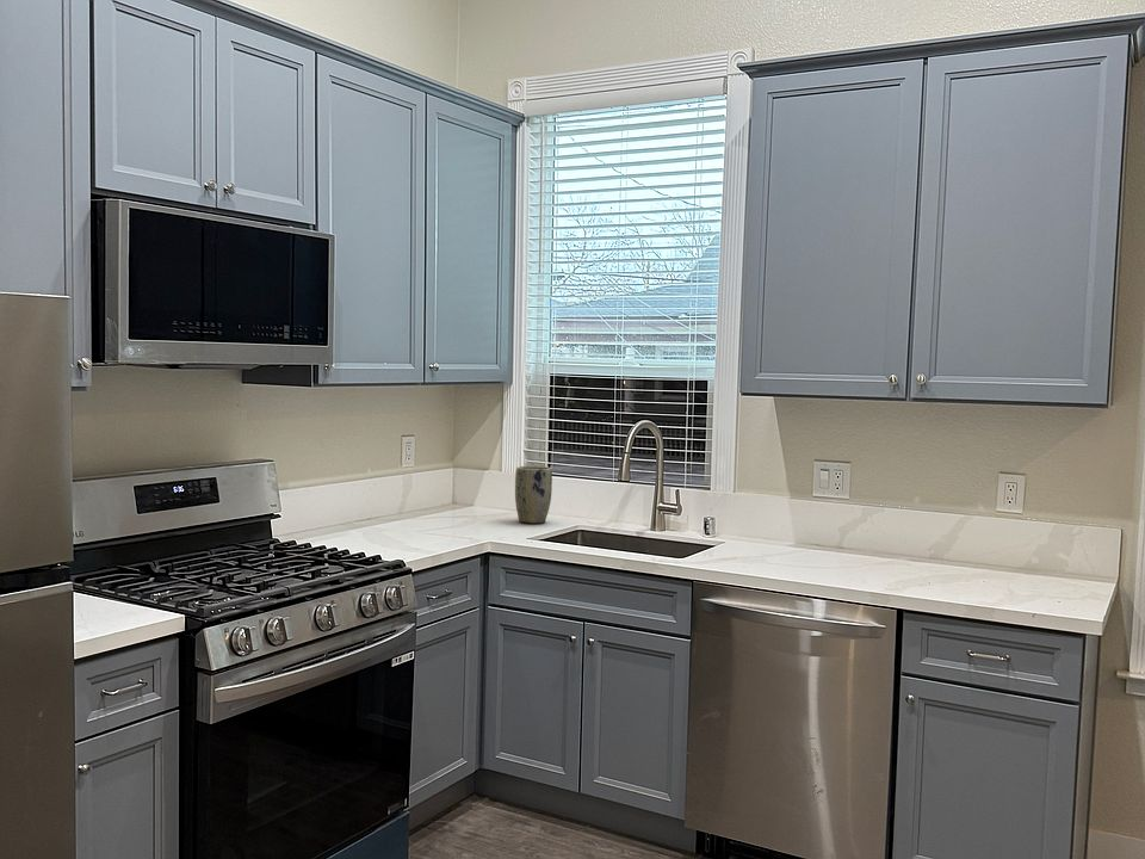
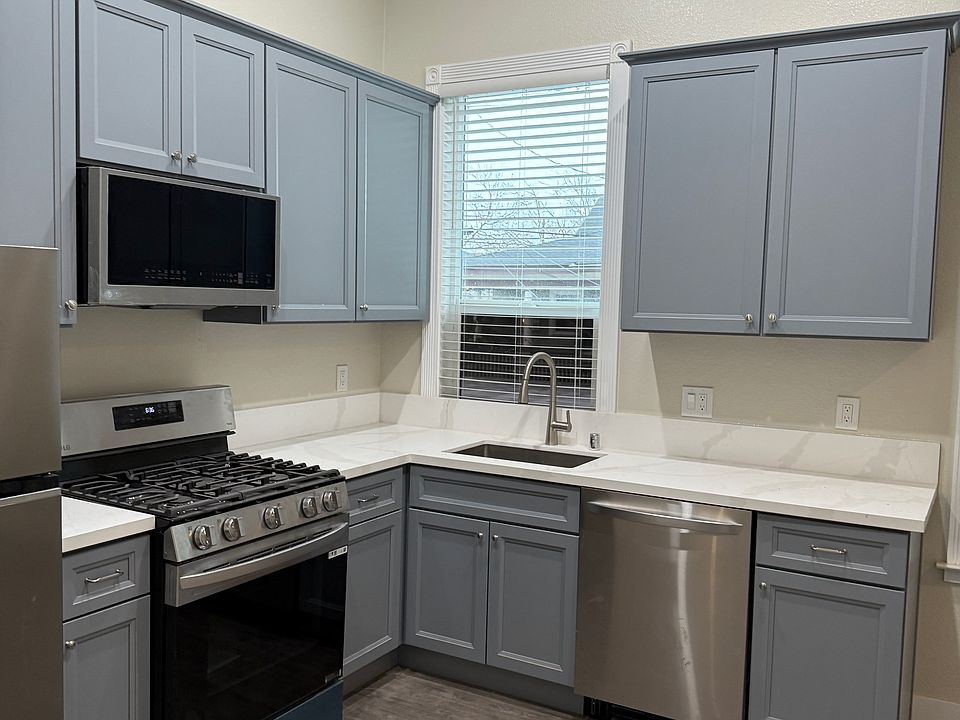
- plant pot (533, 494)
